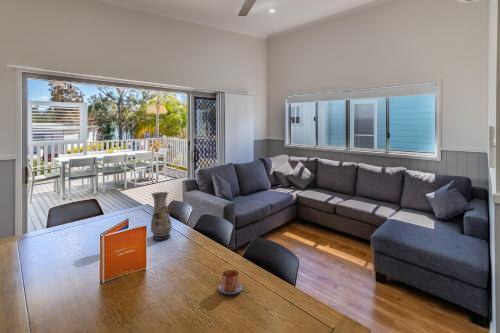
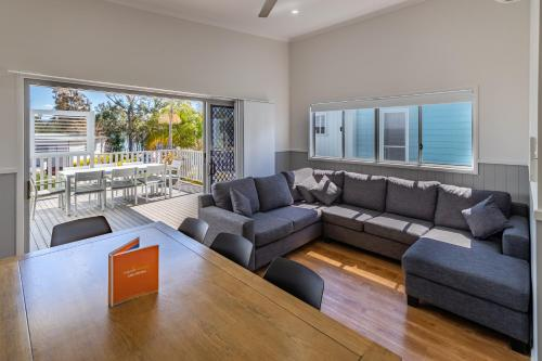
- mug (230, 281)
- vase (161, 215)
